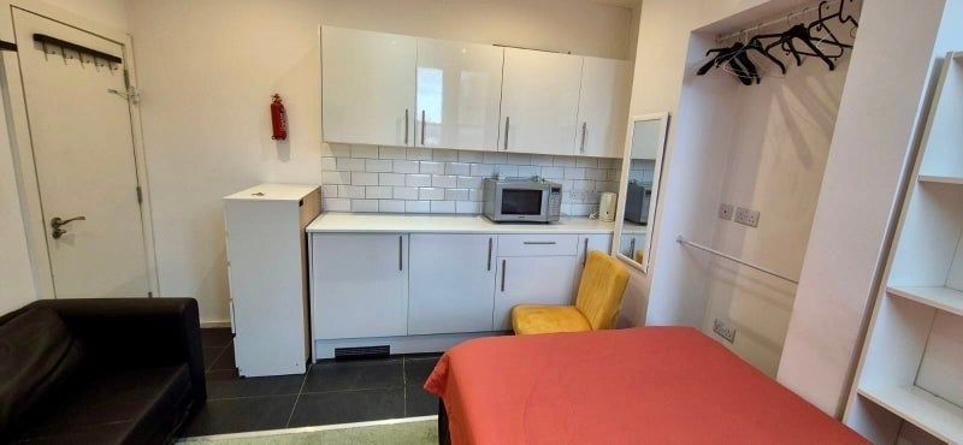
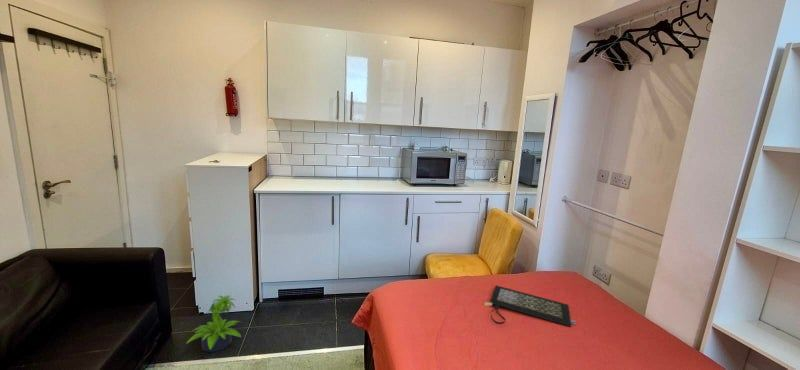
+ potted plant (215, 321)
+ clutch bag (525, 303)
